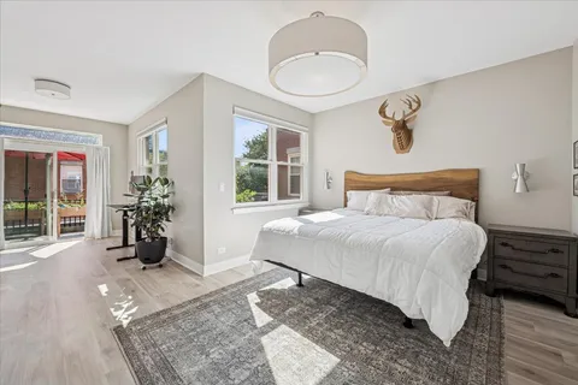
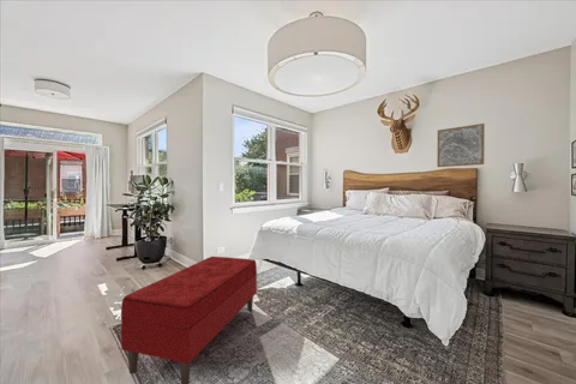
+ bench (203, 304)
+ wall art (460, 146)
